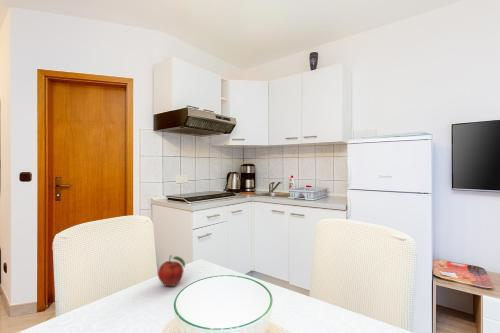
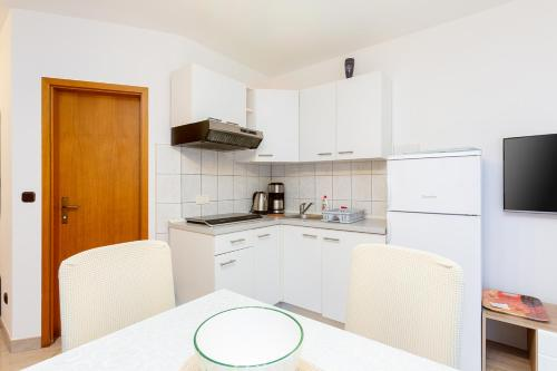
- fruit (172, 270)
